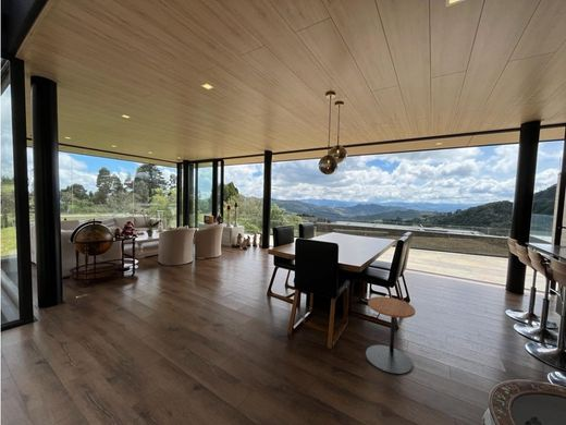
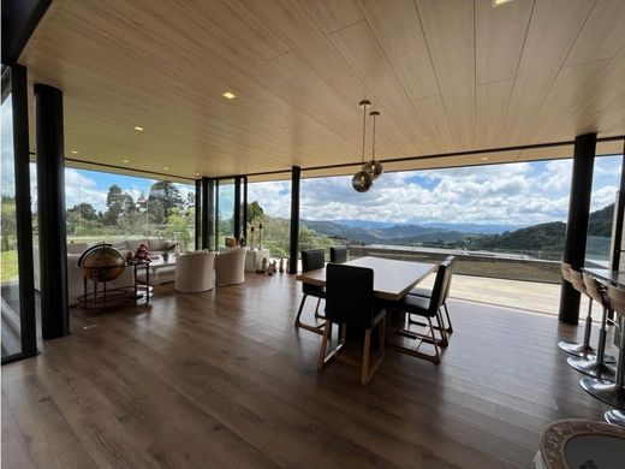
- side table (391, 332)
